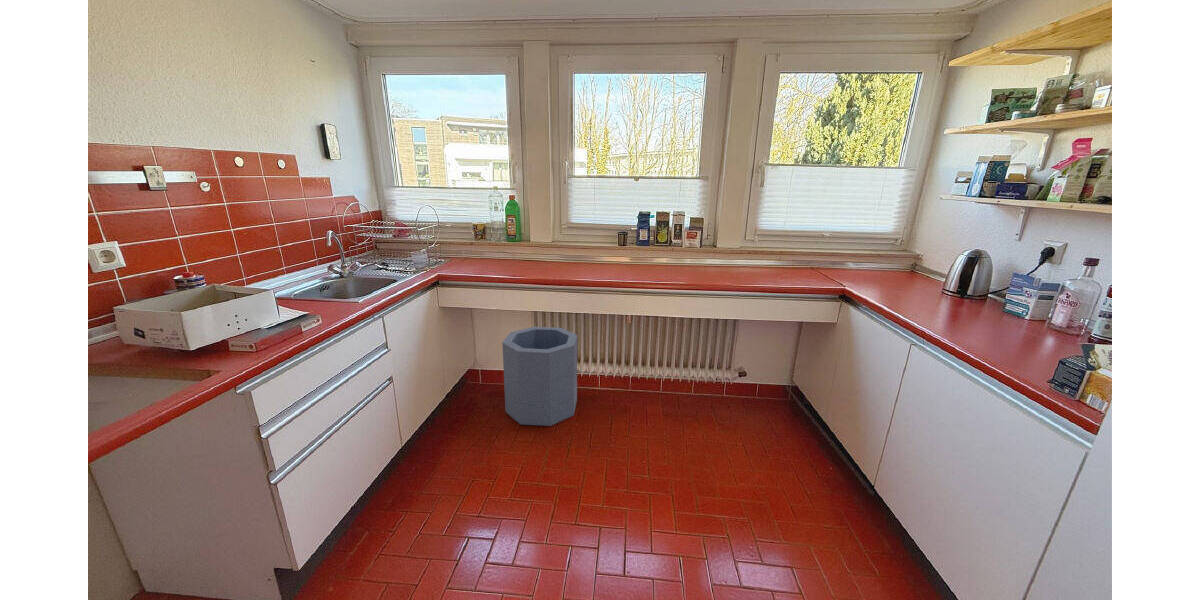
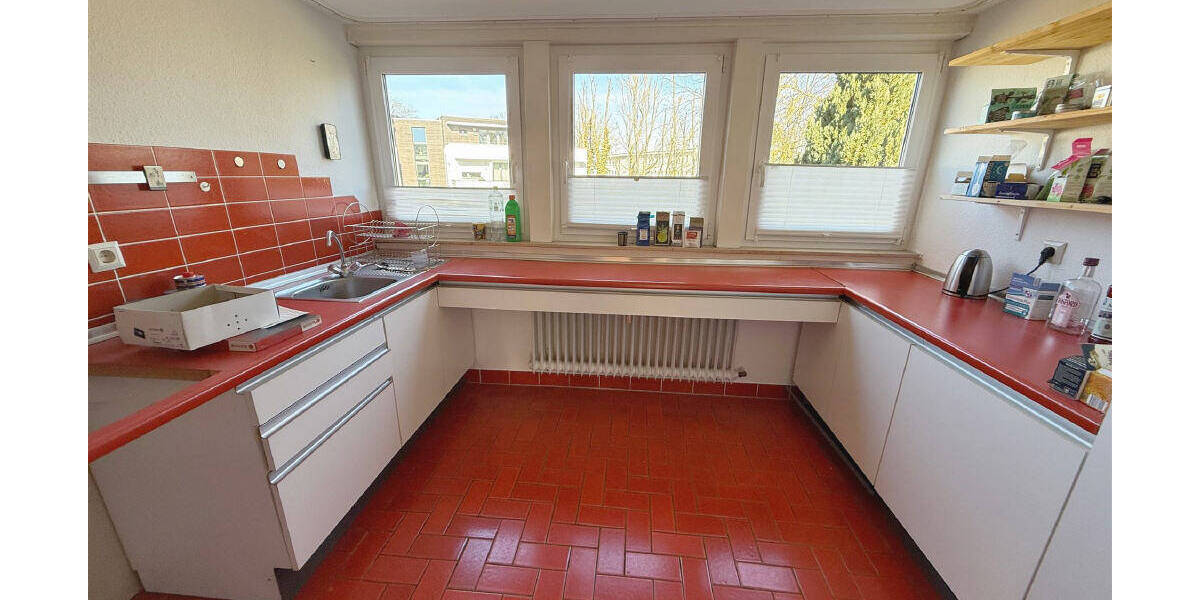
- trash can (541, 373)
